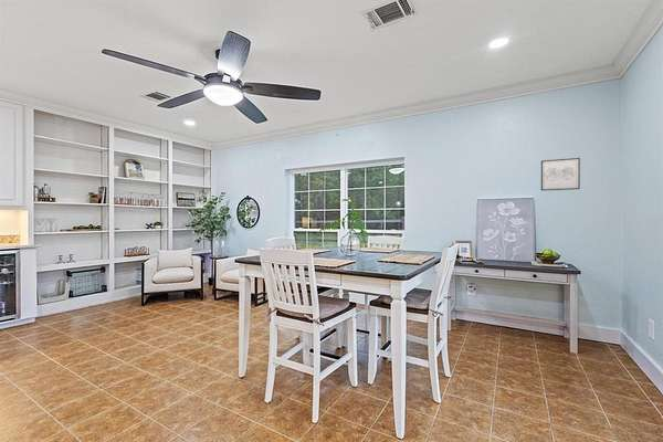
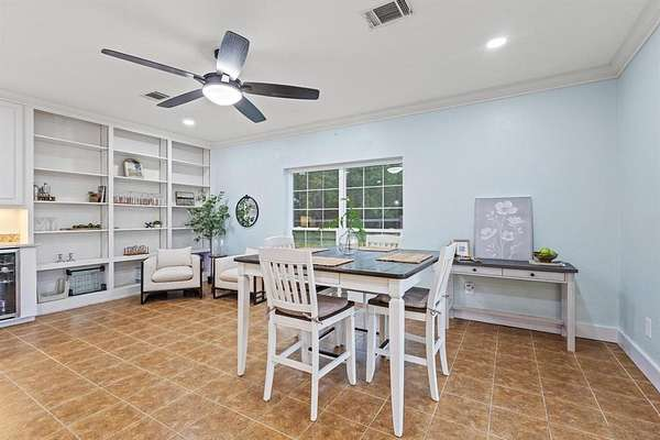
- wall art (559, 175)
